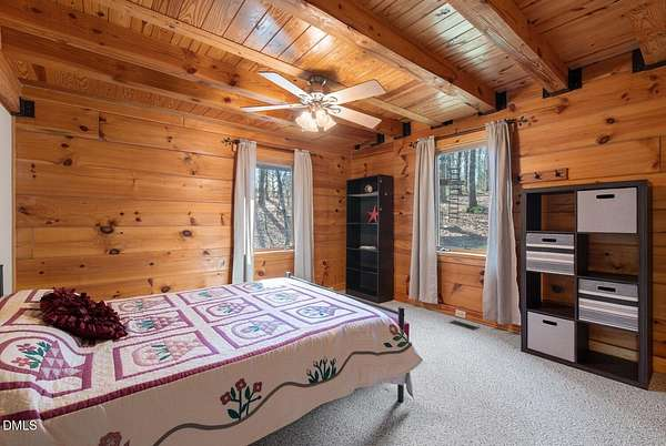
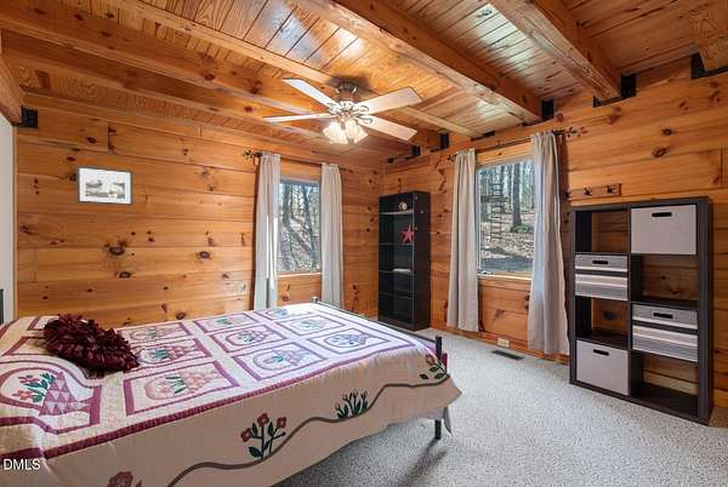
+ picture frame (106, 185)
